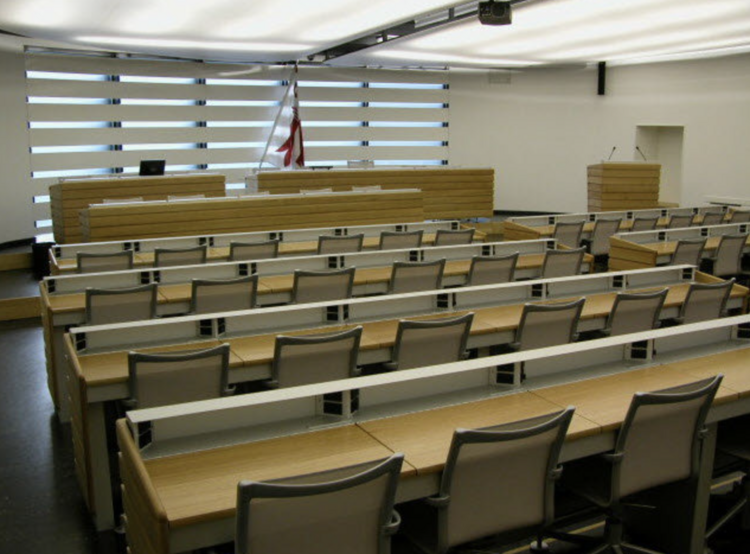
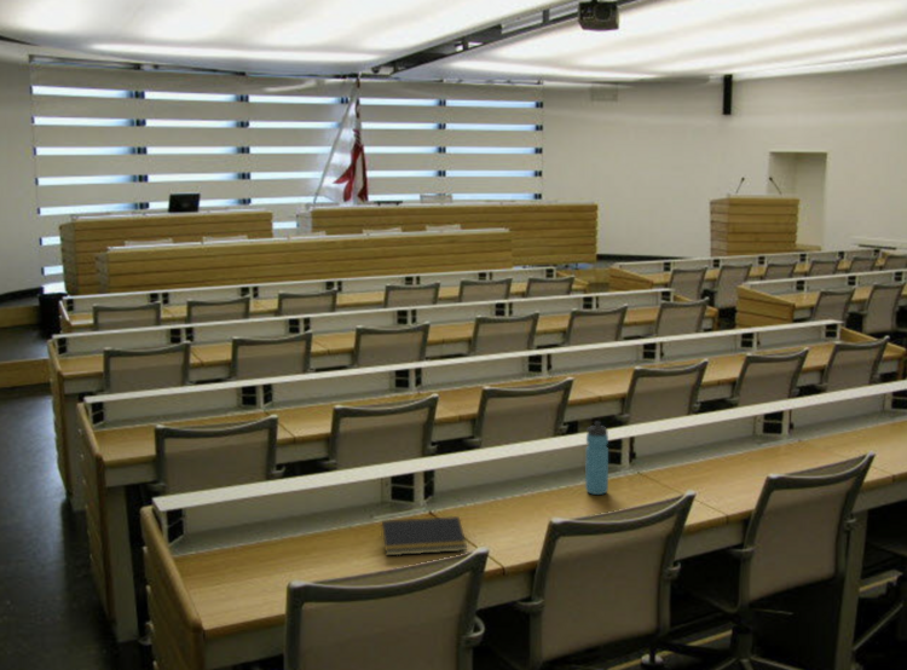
+ notepad (423, 535)
+ water bottle (596, 457)
